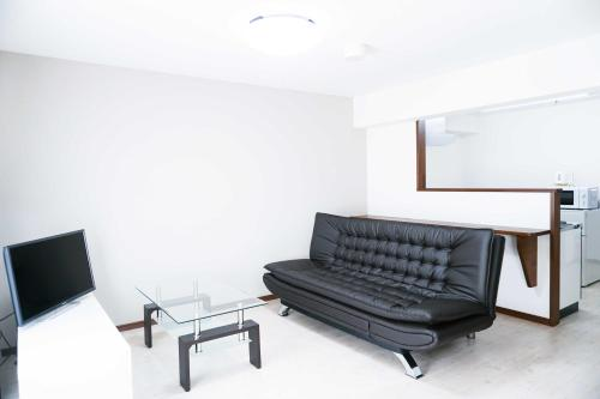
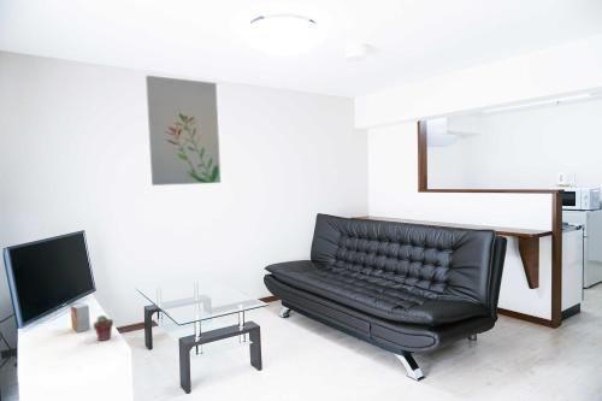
+ small box (79, 317)
+ potted succulent (102, 326)
+ wall art (184, 131)
